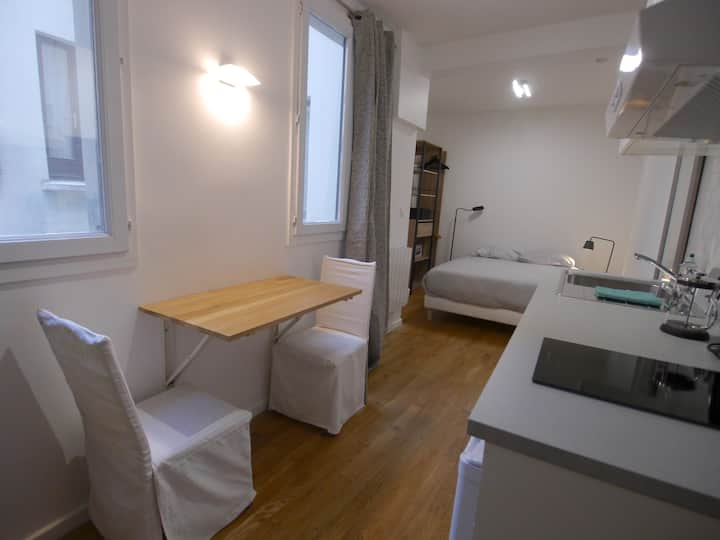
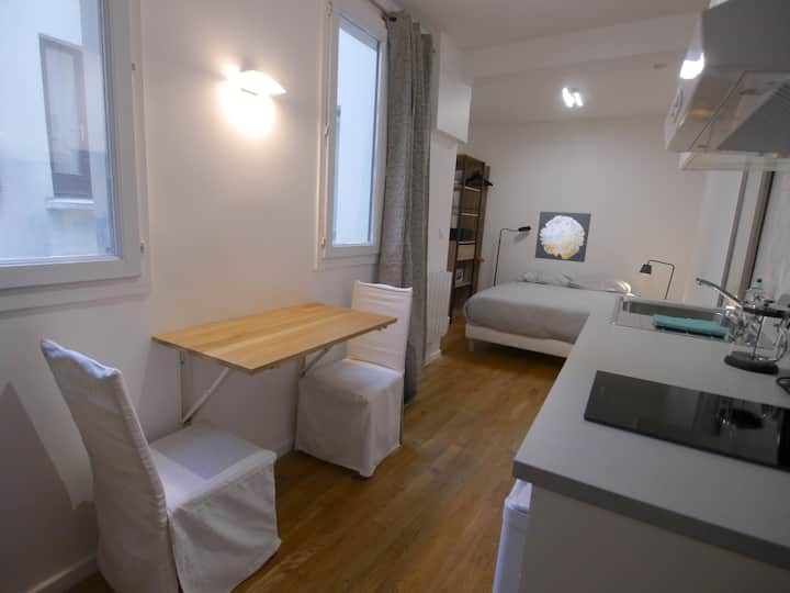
+ wall art (562, 236)
